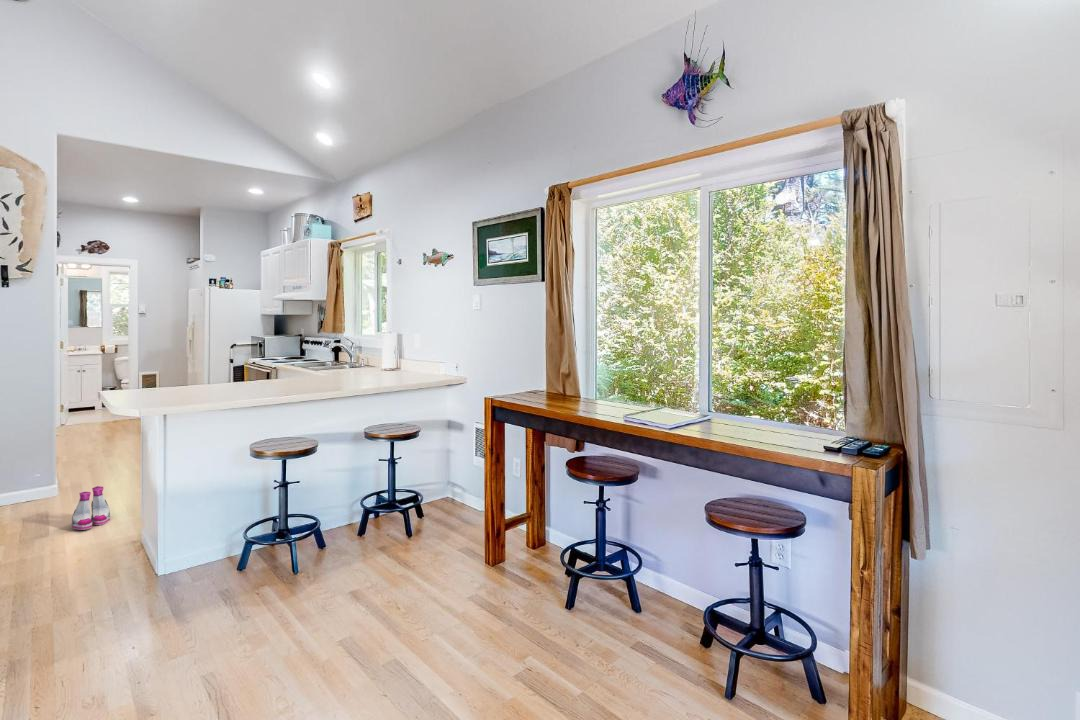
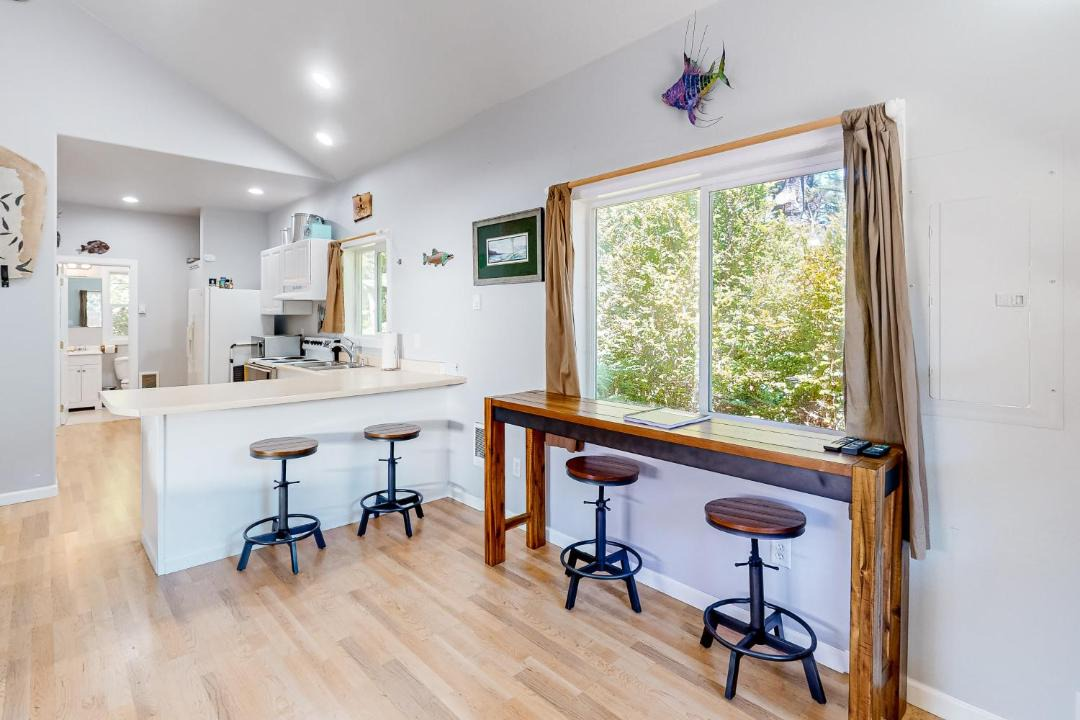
- boots (91, 506)
